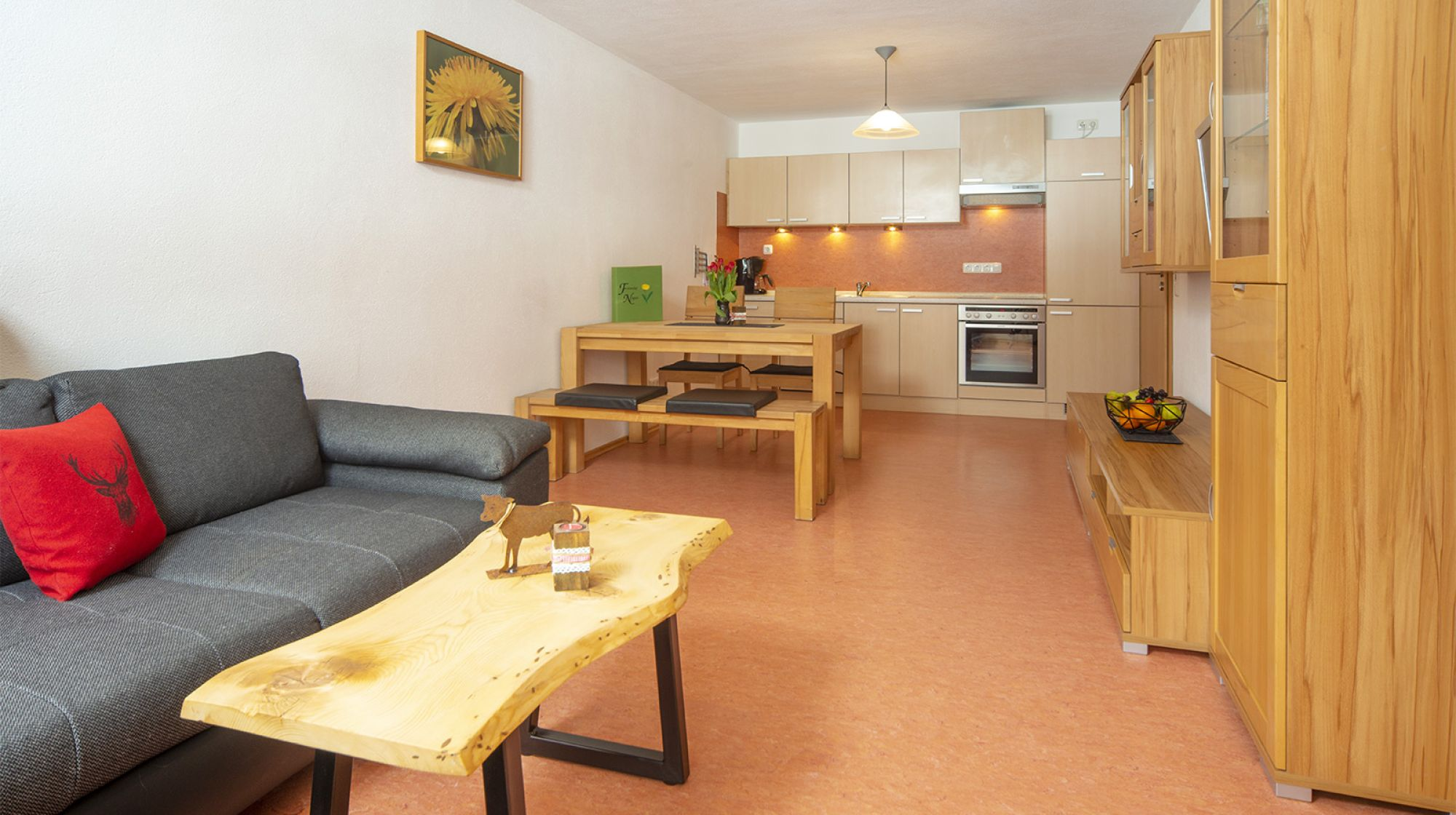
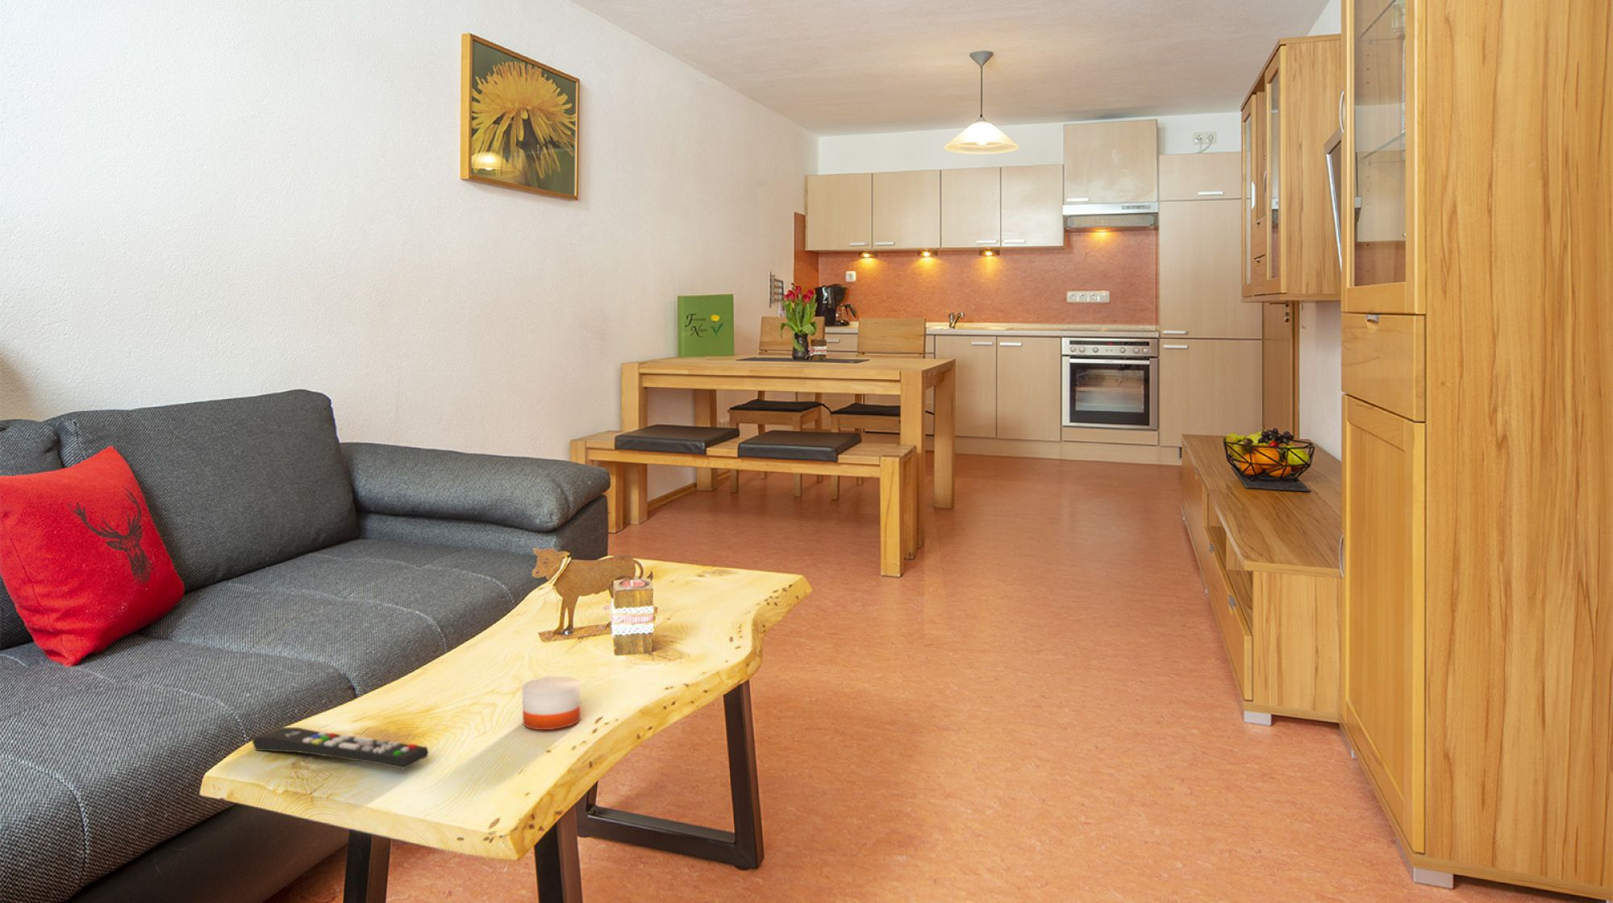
+ candle (551, 683)
+ remote control (339, 747)
